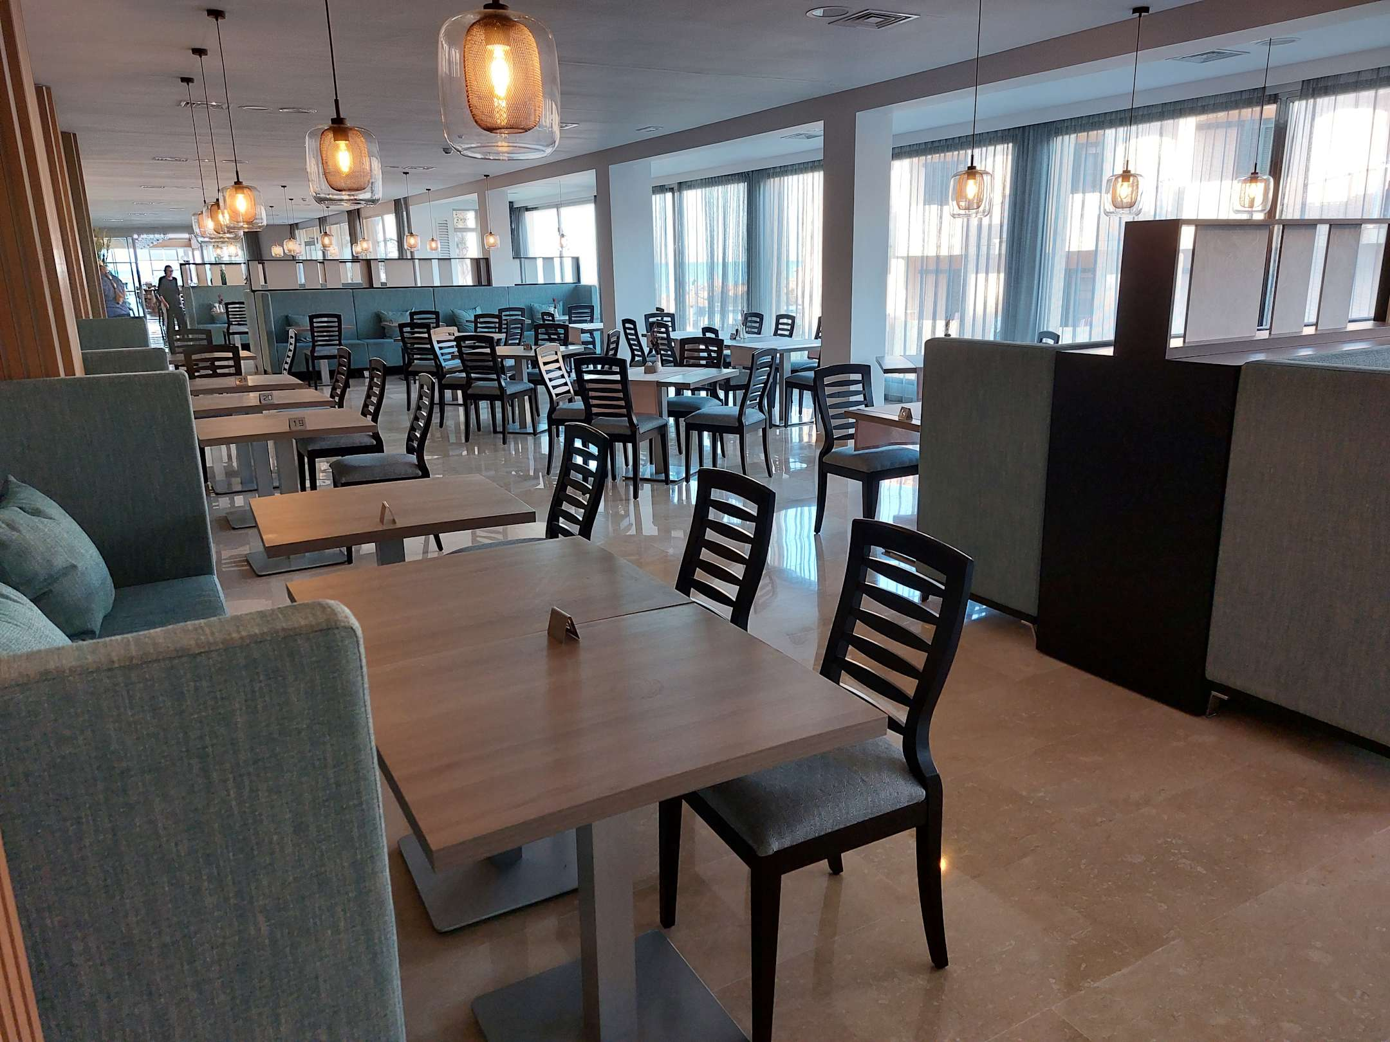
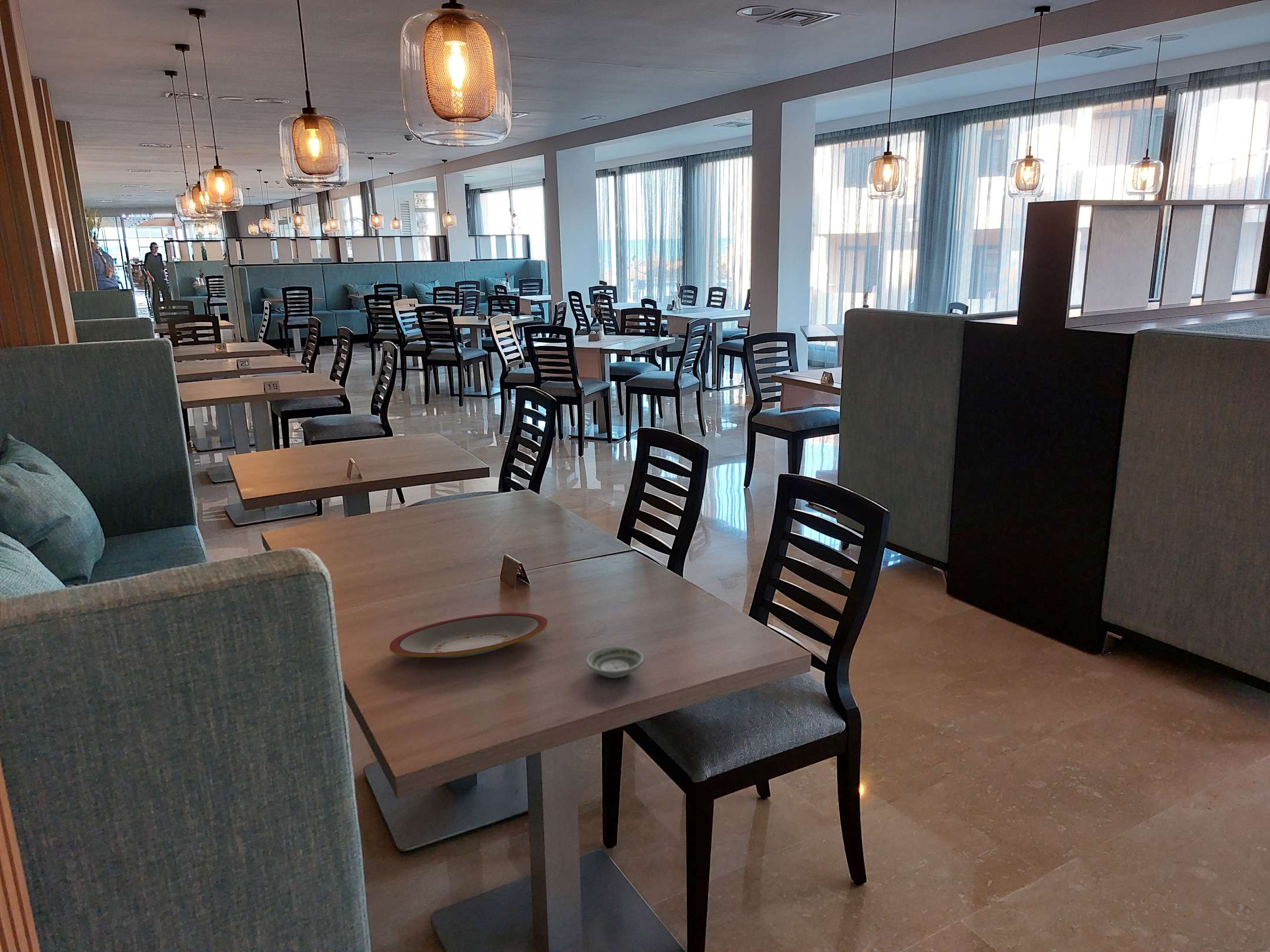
+ saucer (615, 664)
+ plate (471, 639)
